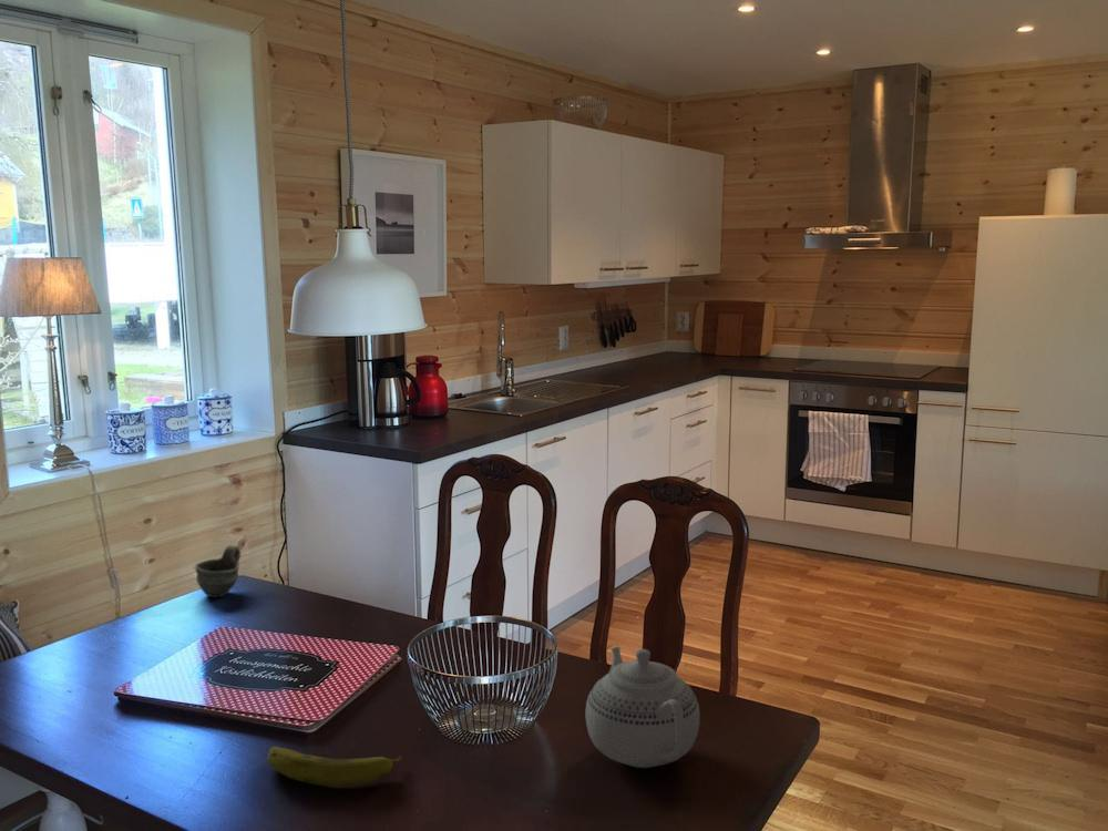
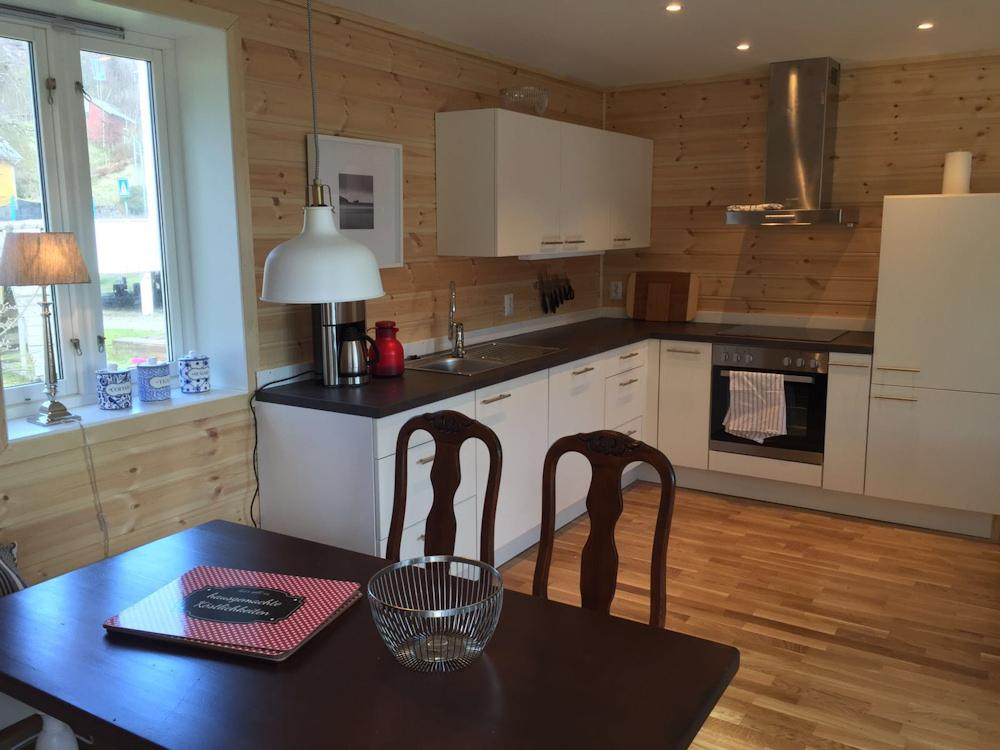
- fruit (326, 760)
- cup (222, 572)
- teapot (643, 705)
